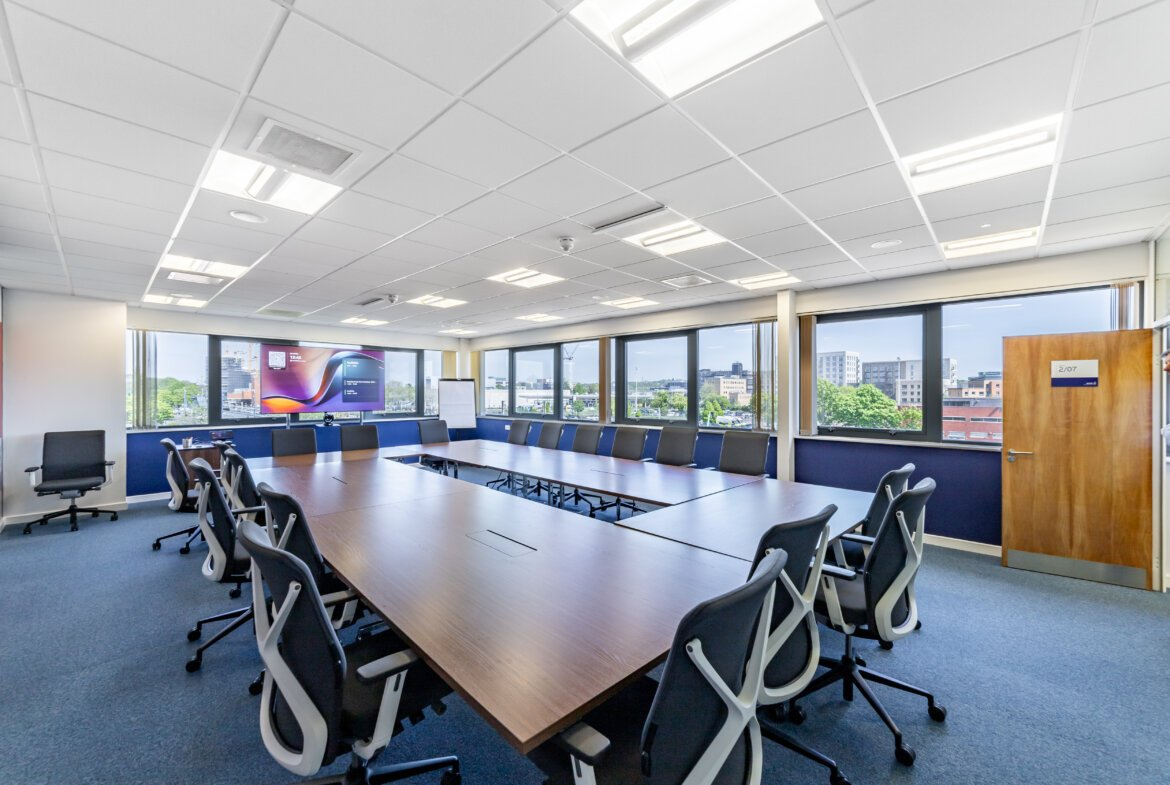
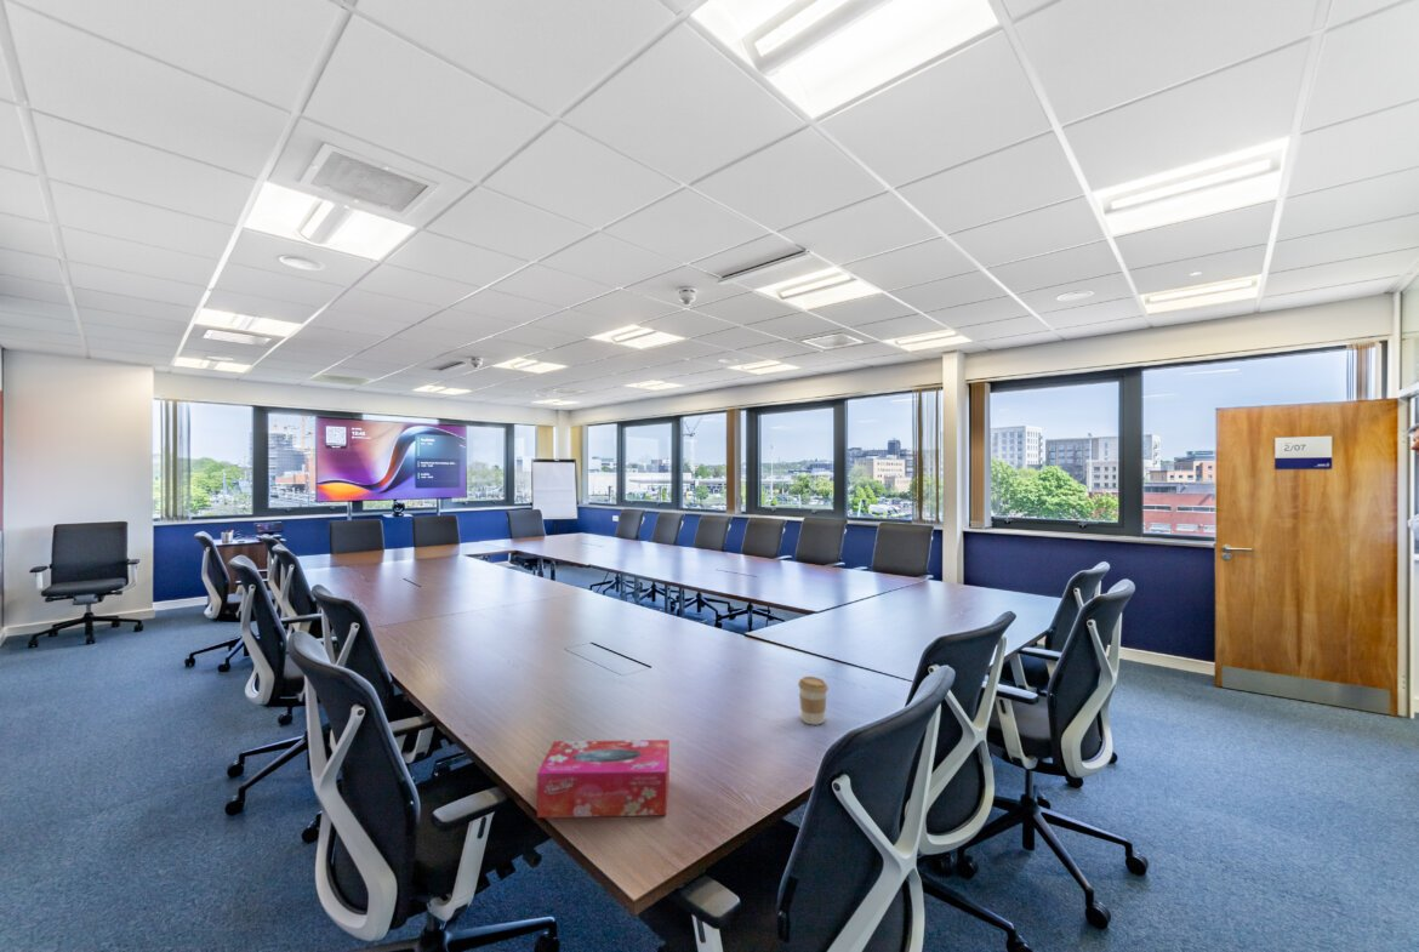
+ coffee cup (813, 699)
+ tissue box (606, 776)
